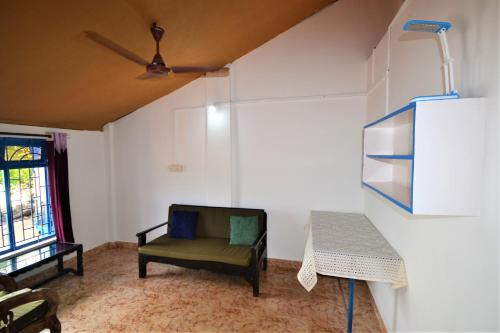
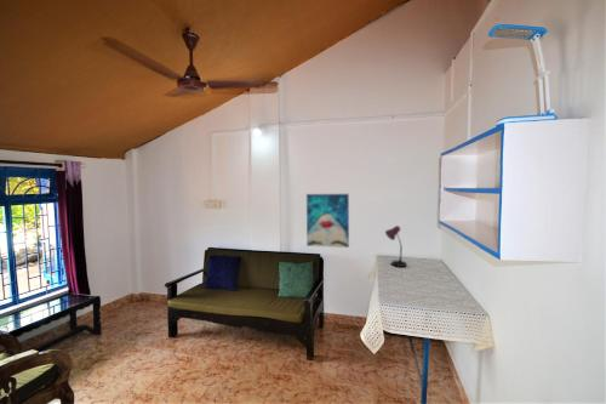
+ desk lamp (400, 245)
+ wall art (327, 220)
